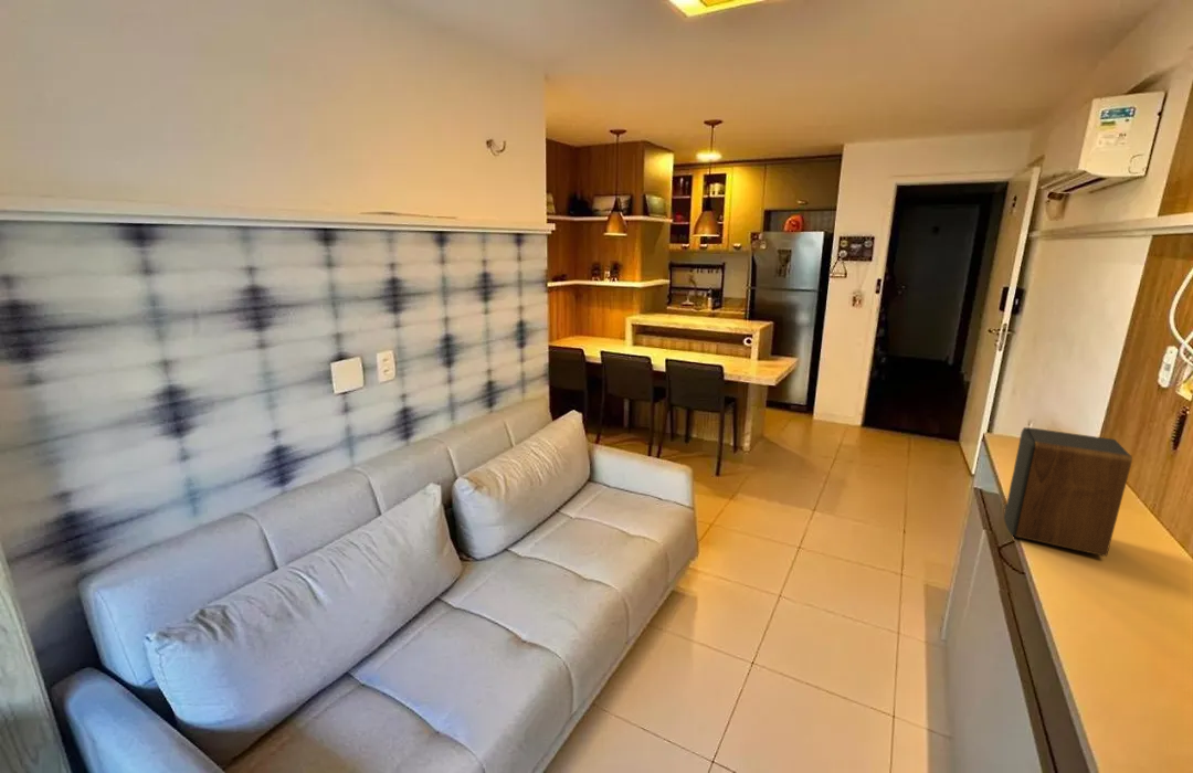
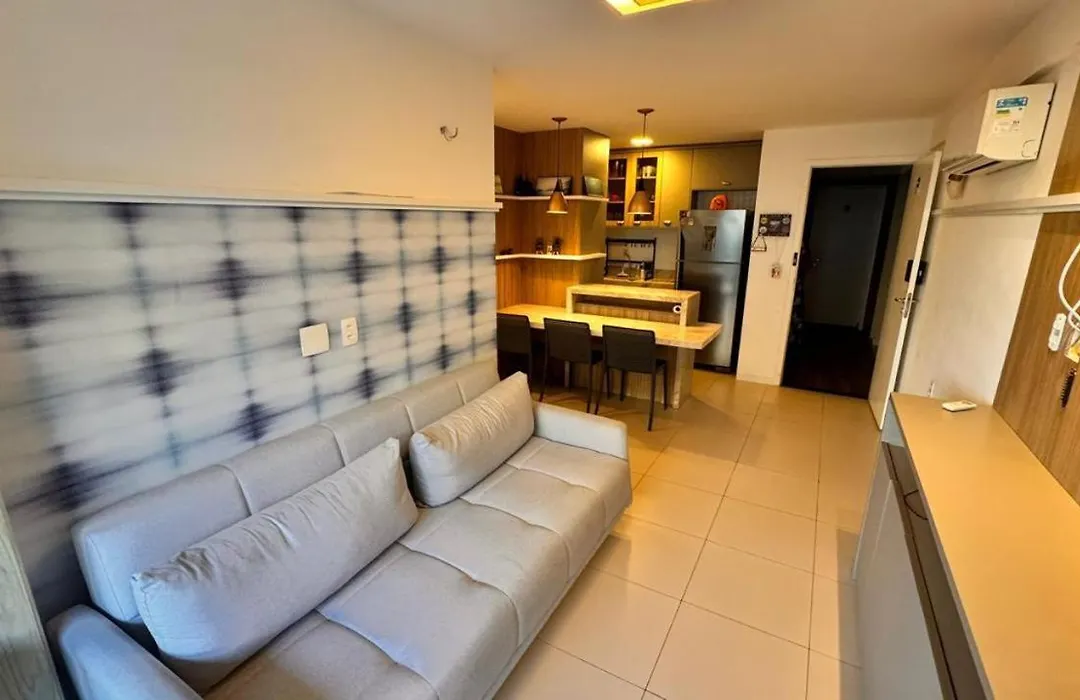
- speaker (1064, 488)
